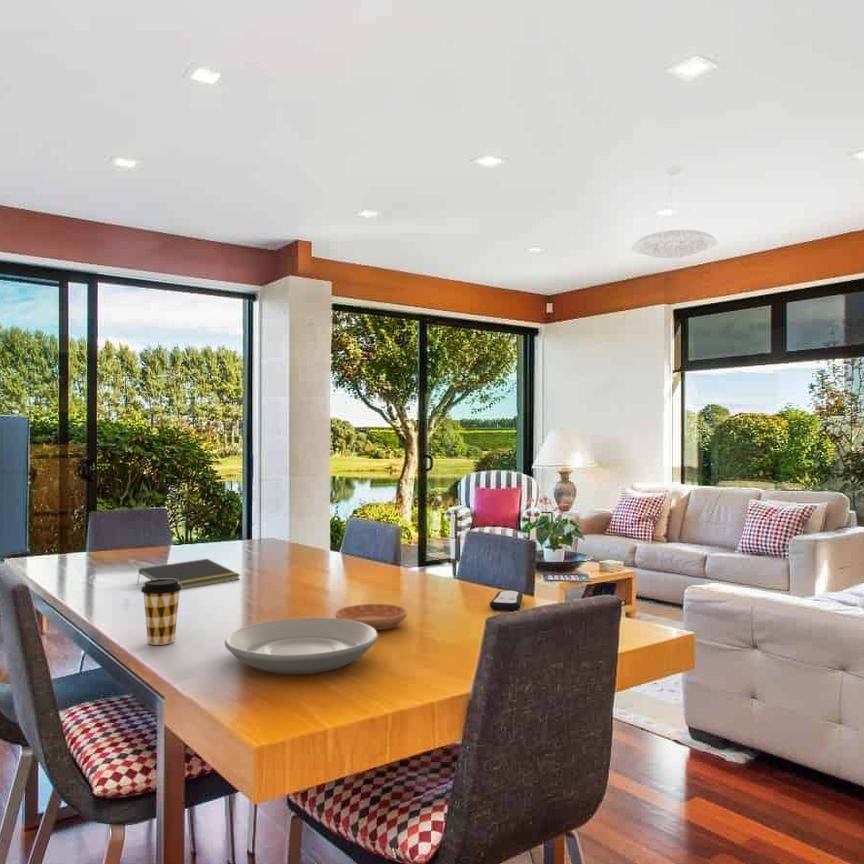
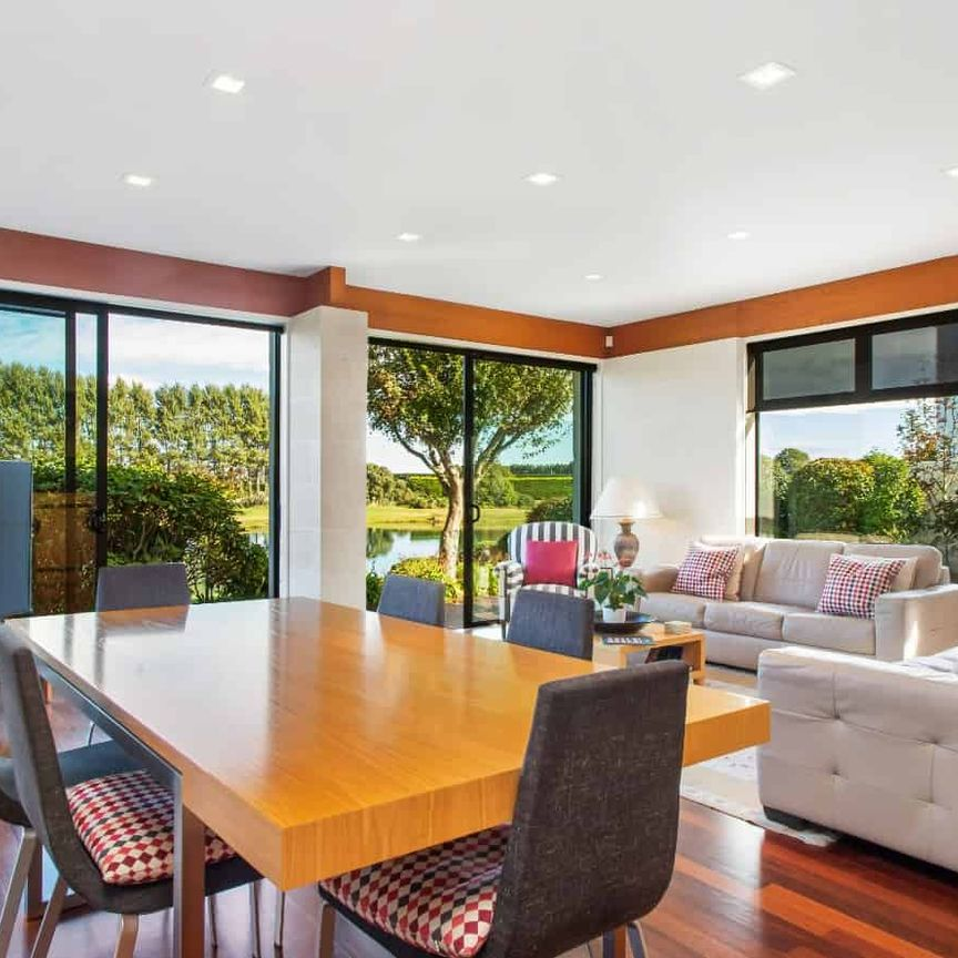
- notepad (190, 573)
- coffee cup (161, 611)
- pendant lamp (673, 211)
- saucer (371, 617)
- remote control (507, 599)
- plate (302, 646)
